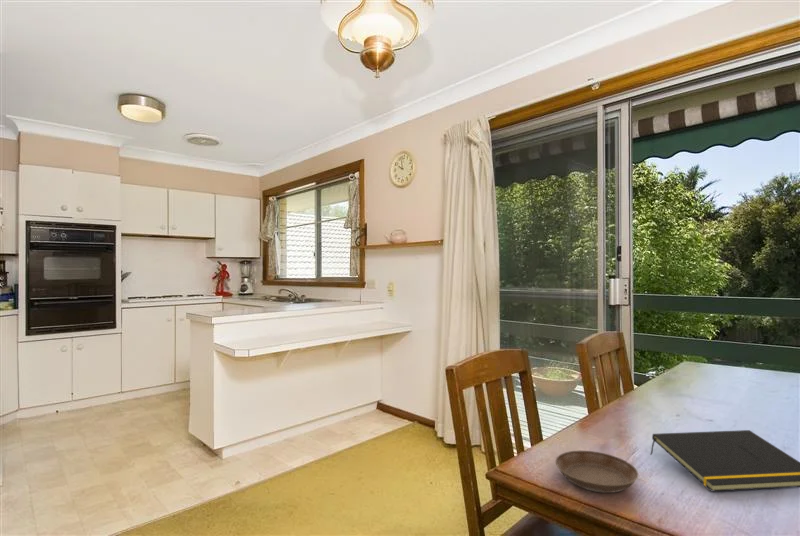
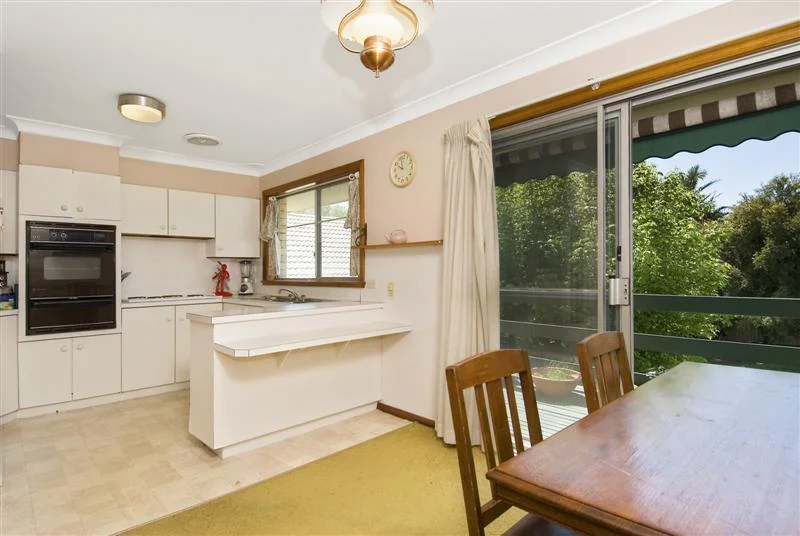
- saucer (595, 472)
- notepad (732, 457)
